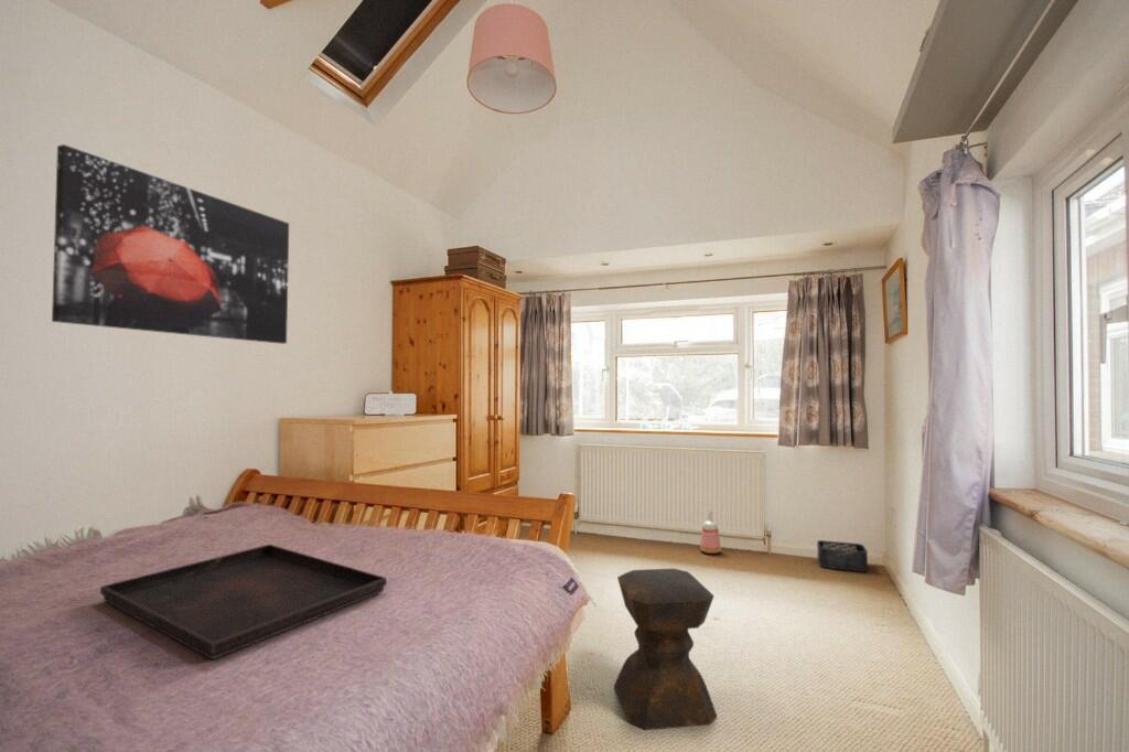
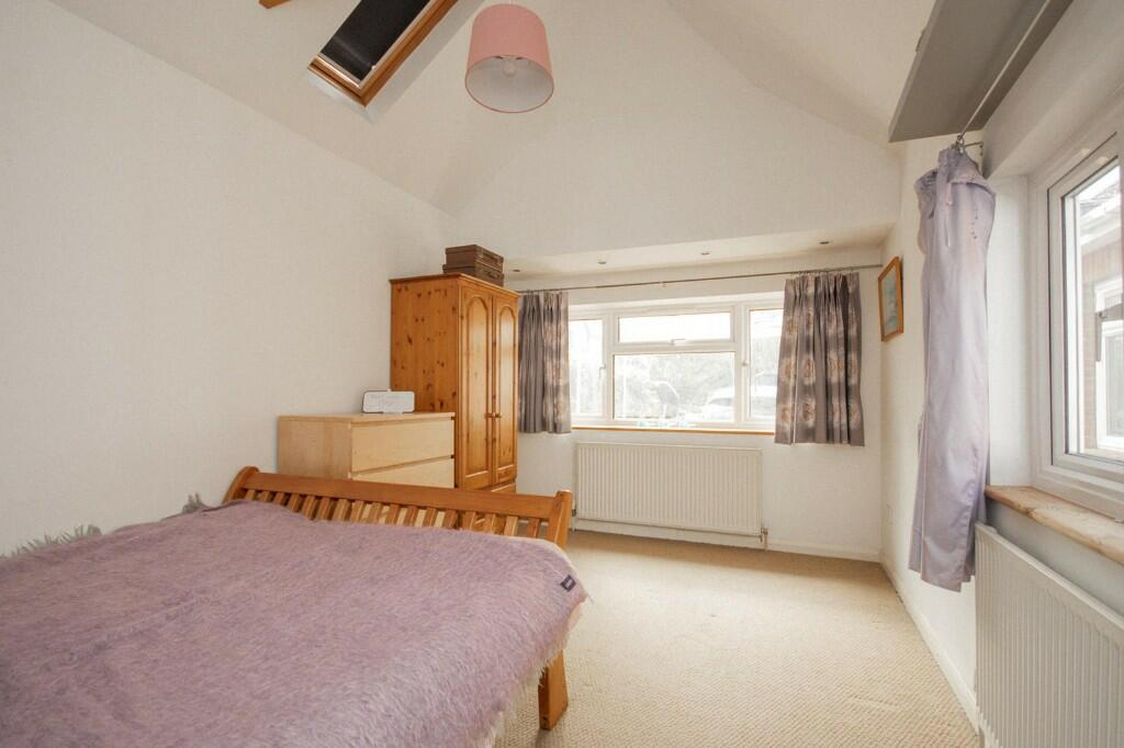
- storage bin (841, 555)
- wall art (193, 262)
- serving tray (247, 589)
- stool (663, 640)
- vase (710, 531)
